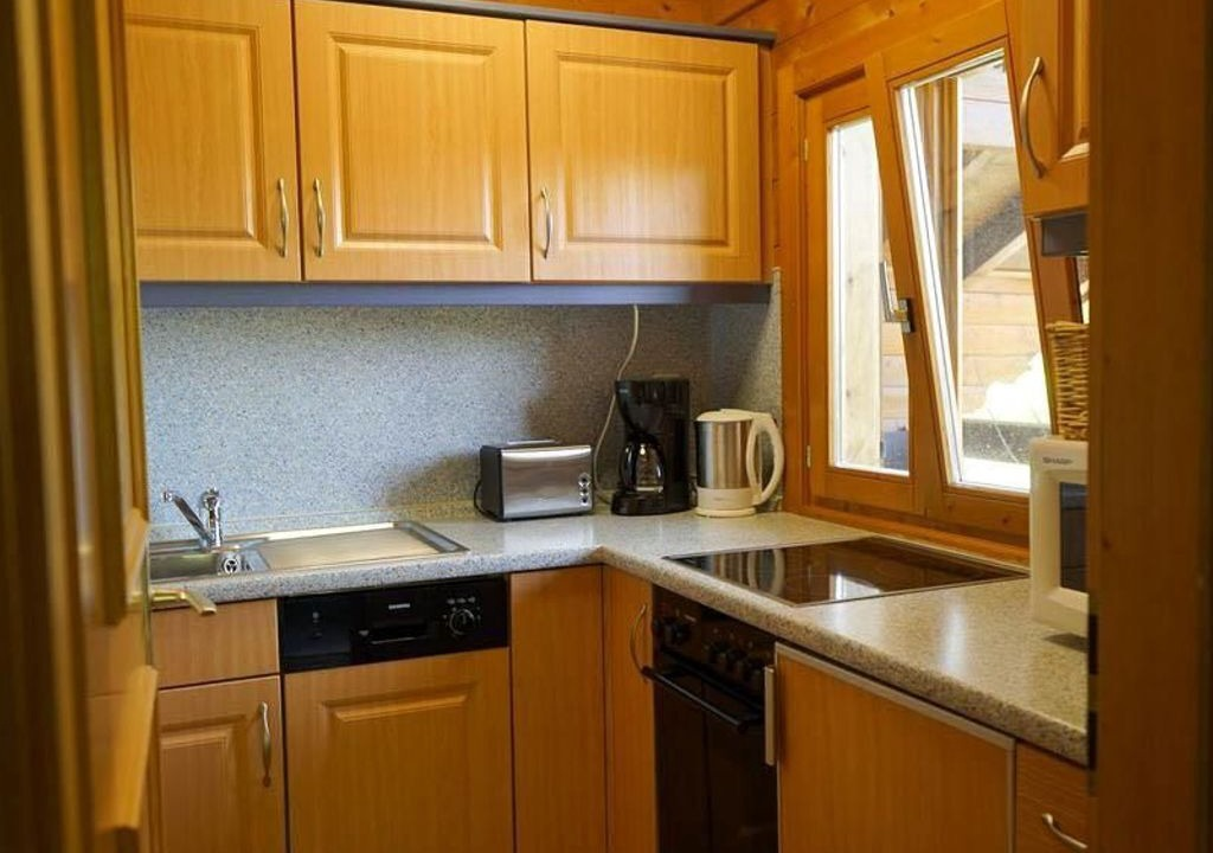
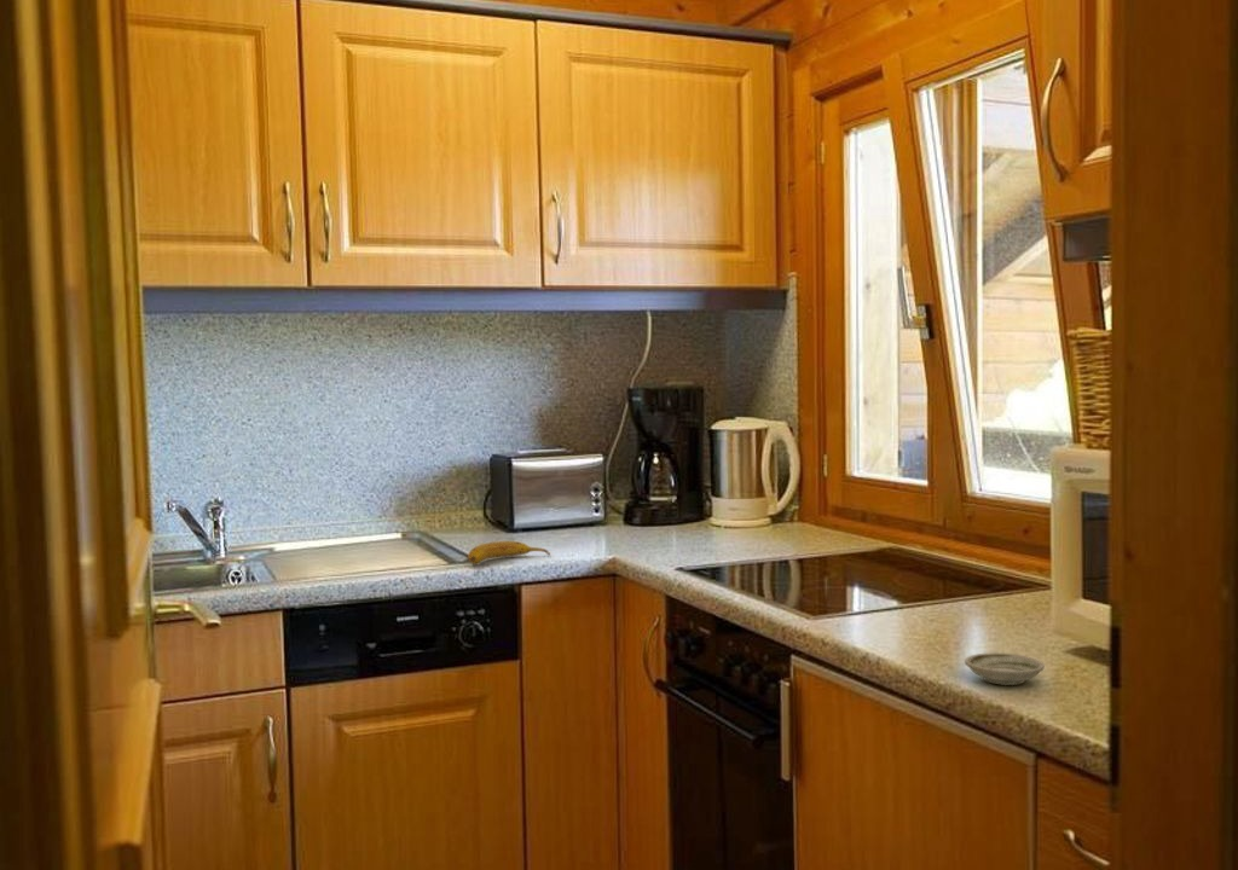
+ fruit (503, 551)
+ saucer (1003, 669)
